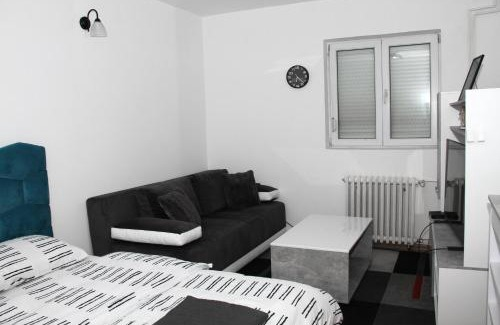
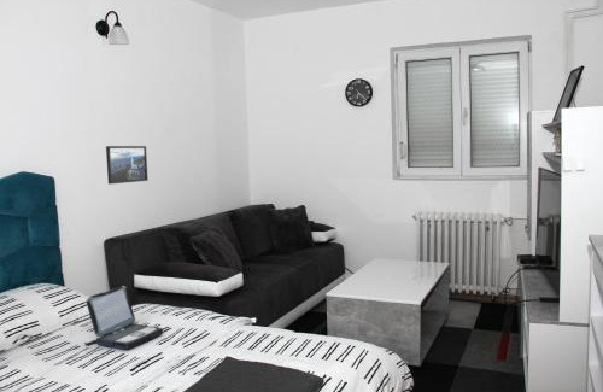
+ laptop (123, 316)
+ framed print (128, 164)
